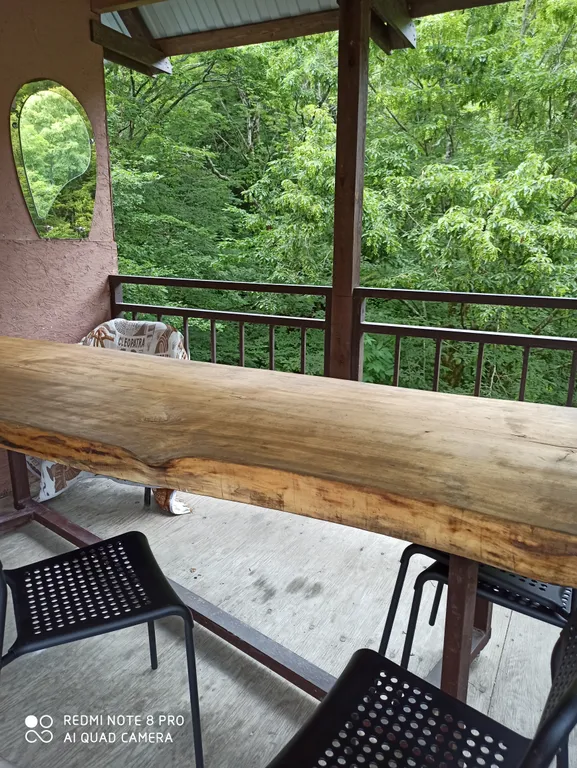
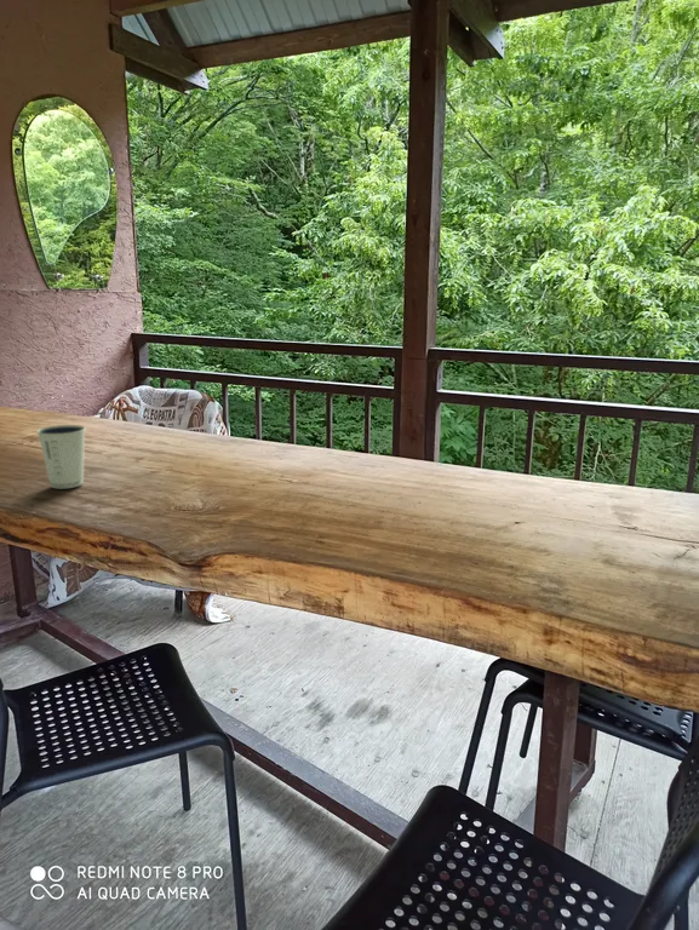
+ dixie cup (64, 457)
